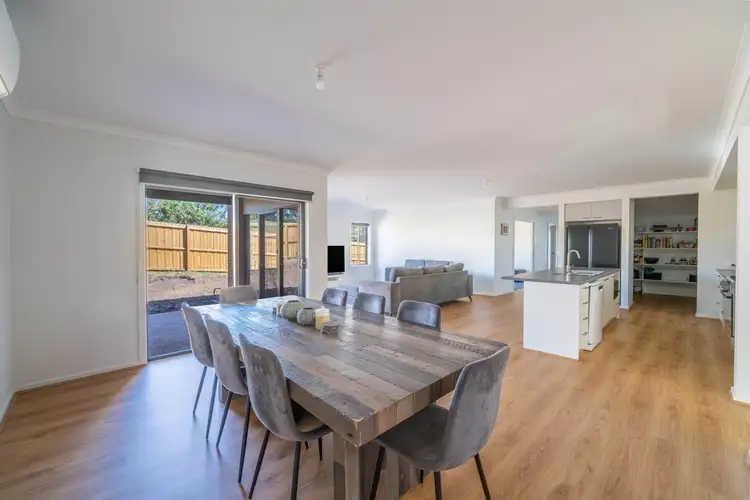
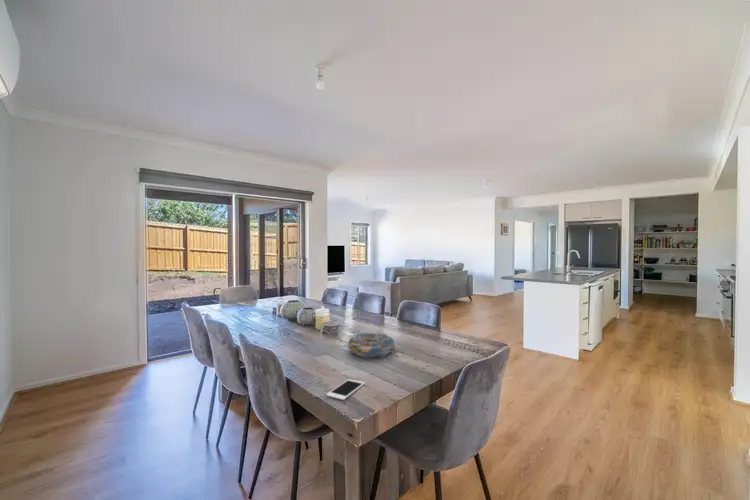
+ decorative bowl (371, 344)
+ cell phone (346, 388)
